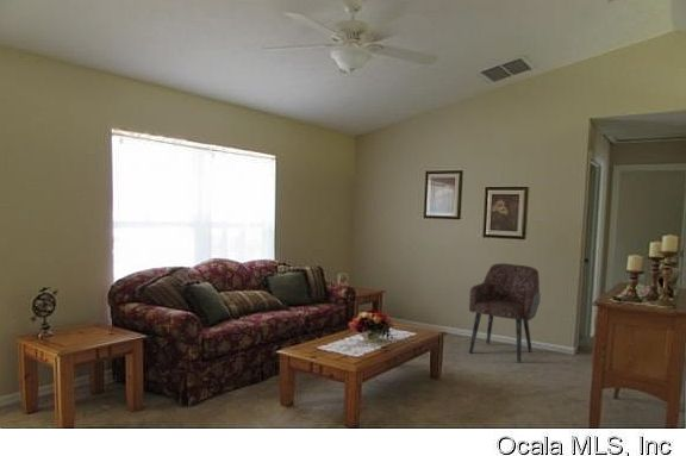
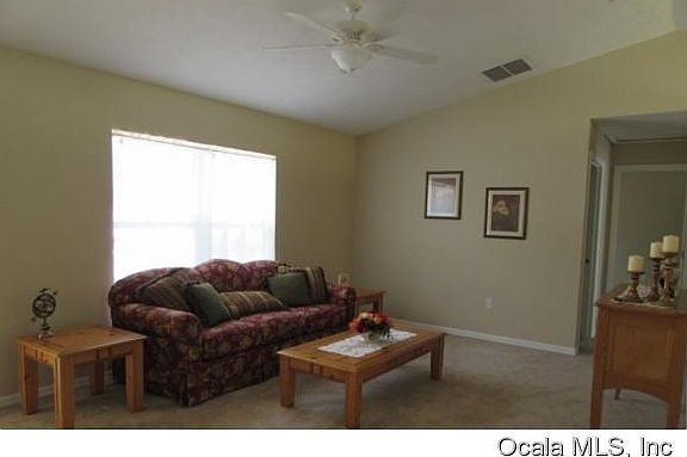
- armchair (506, 308)
